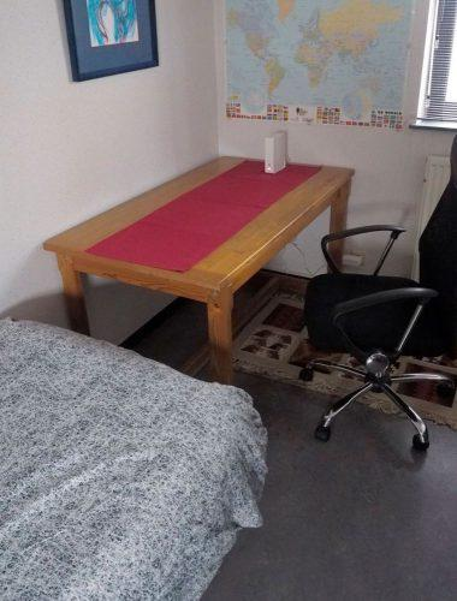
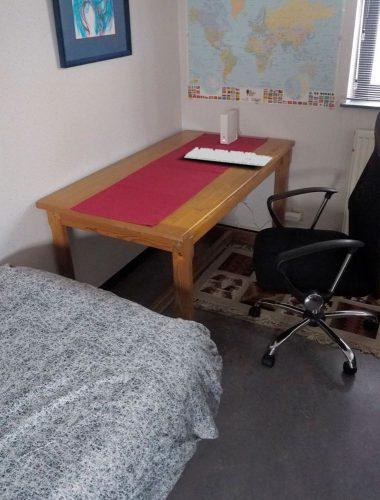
+ keyboard (227, 156)
